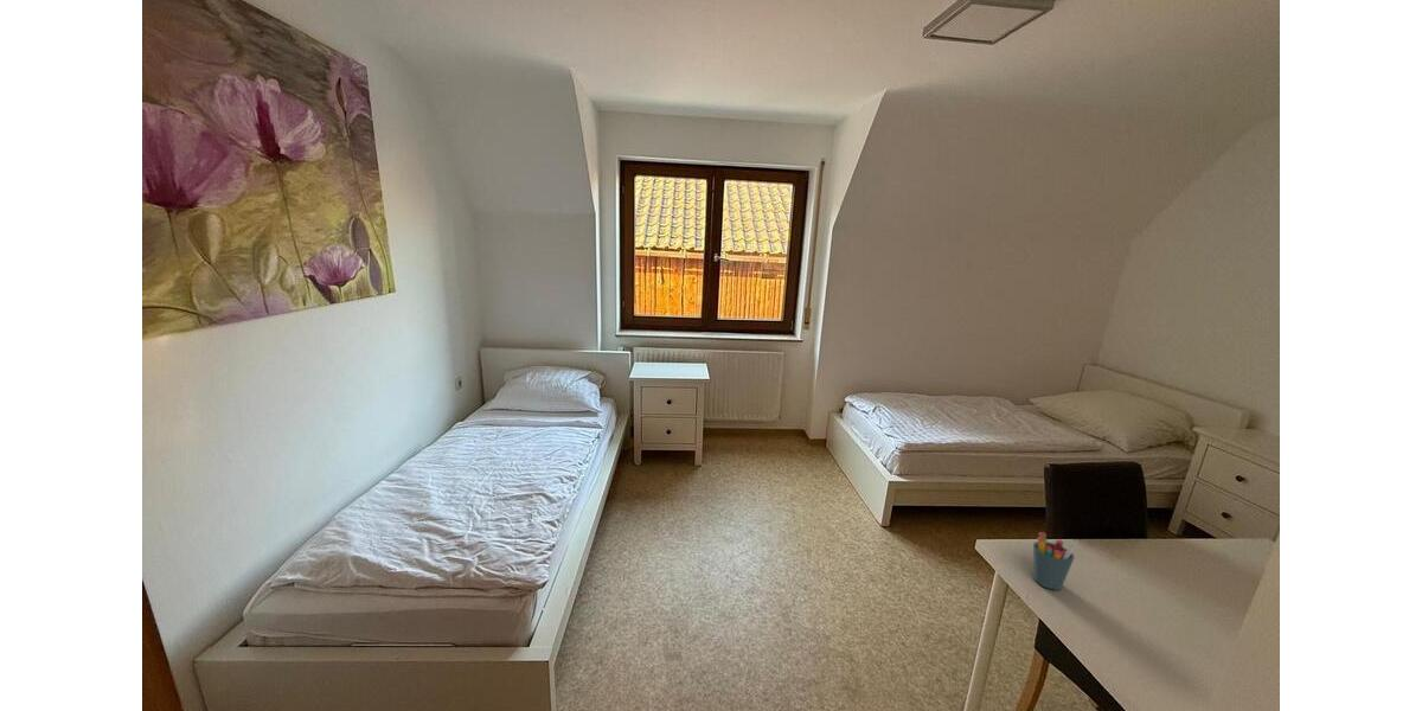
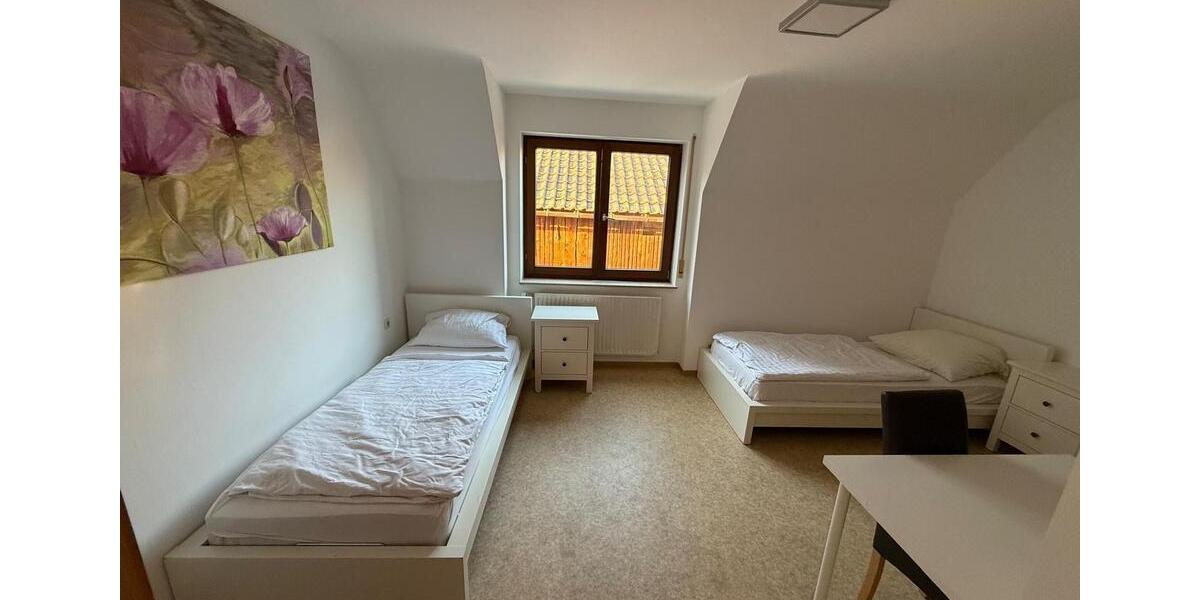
- pen holder (1051, 557)
